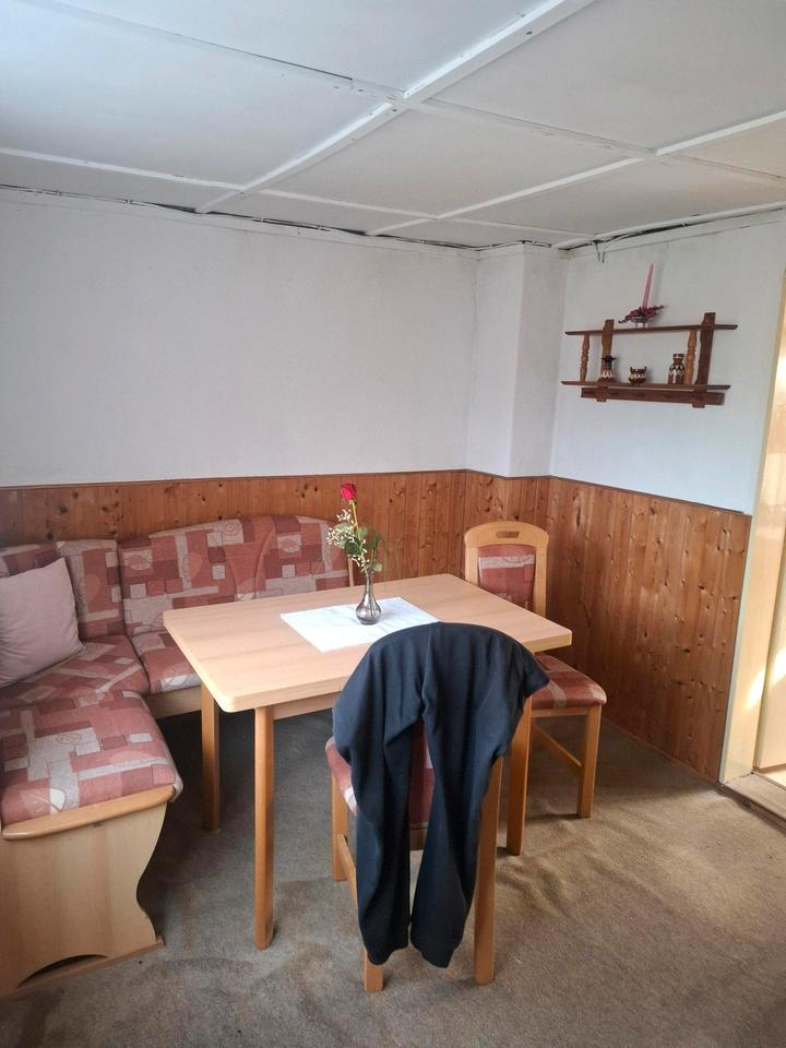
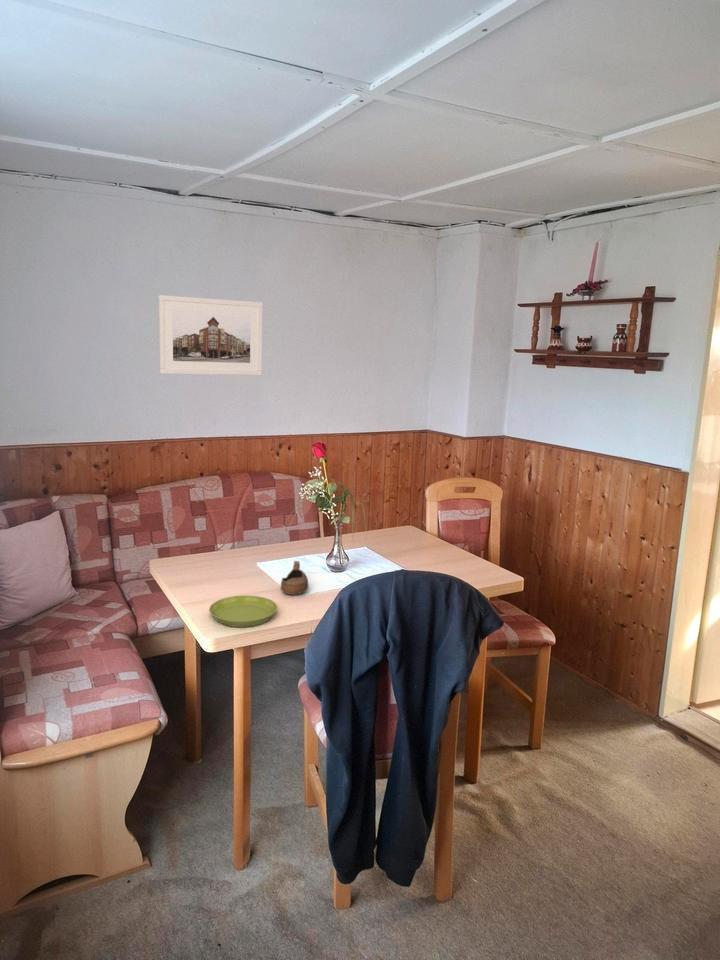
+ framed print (212, 337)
+ cup (296, 578)
+ saucer (243, 612)
